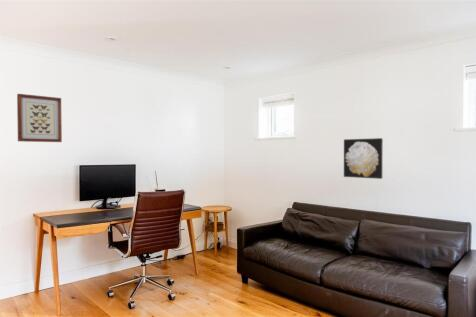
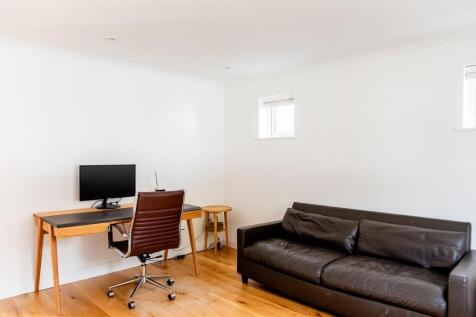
- wall art (40, 118)
- wall art (362, 158)
